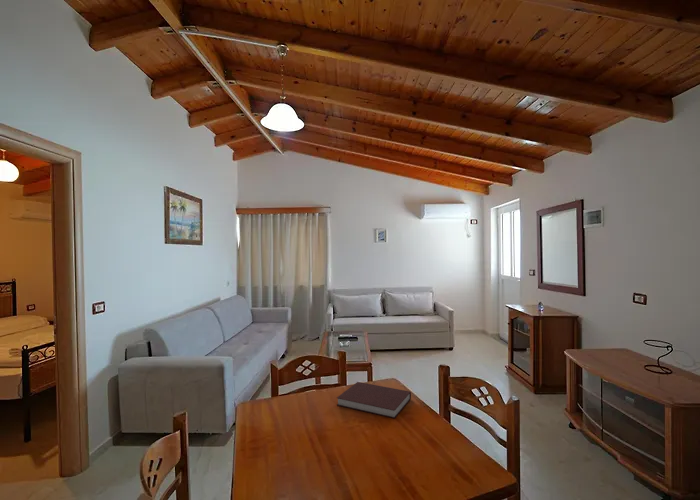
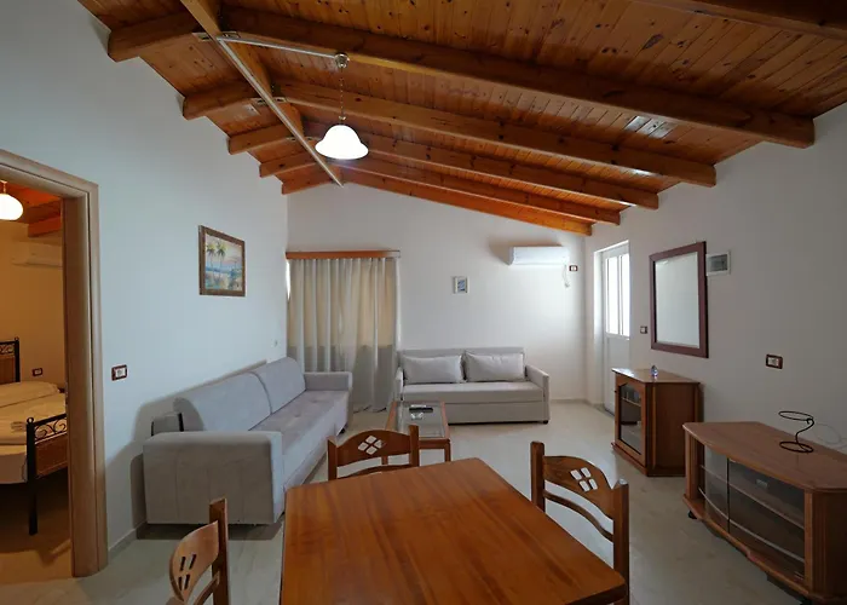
- notebook (374, 398)
